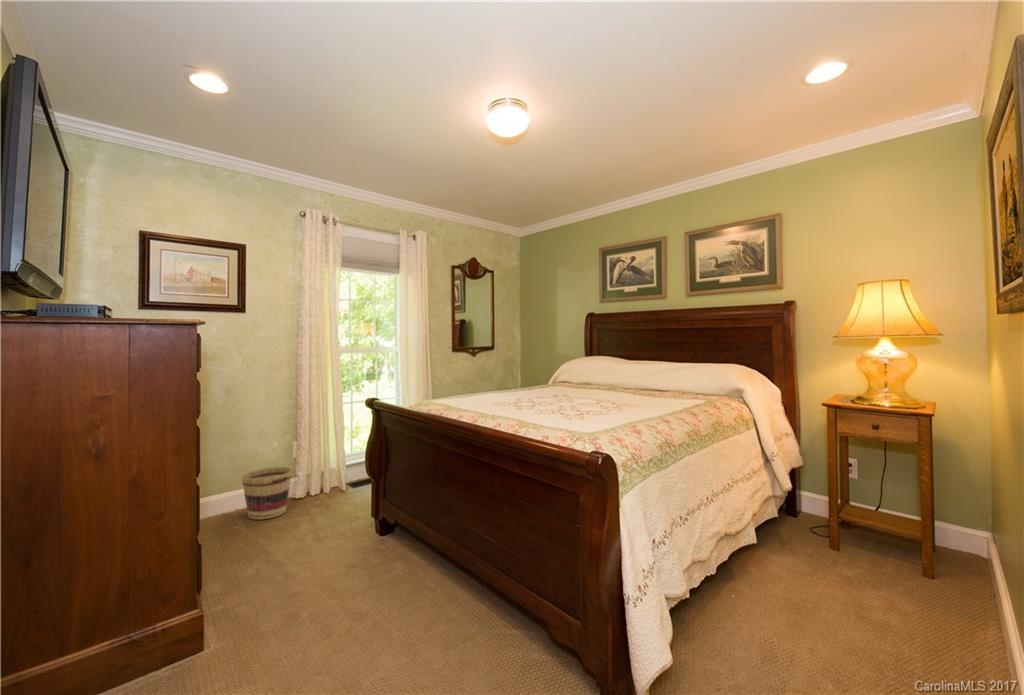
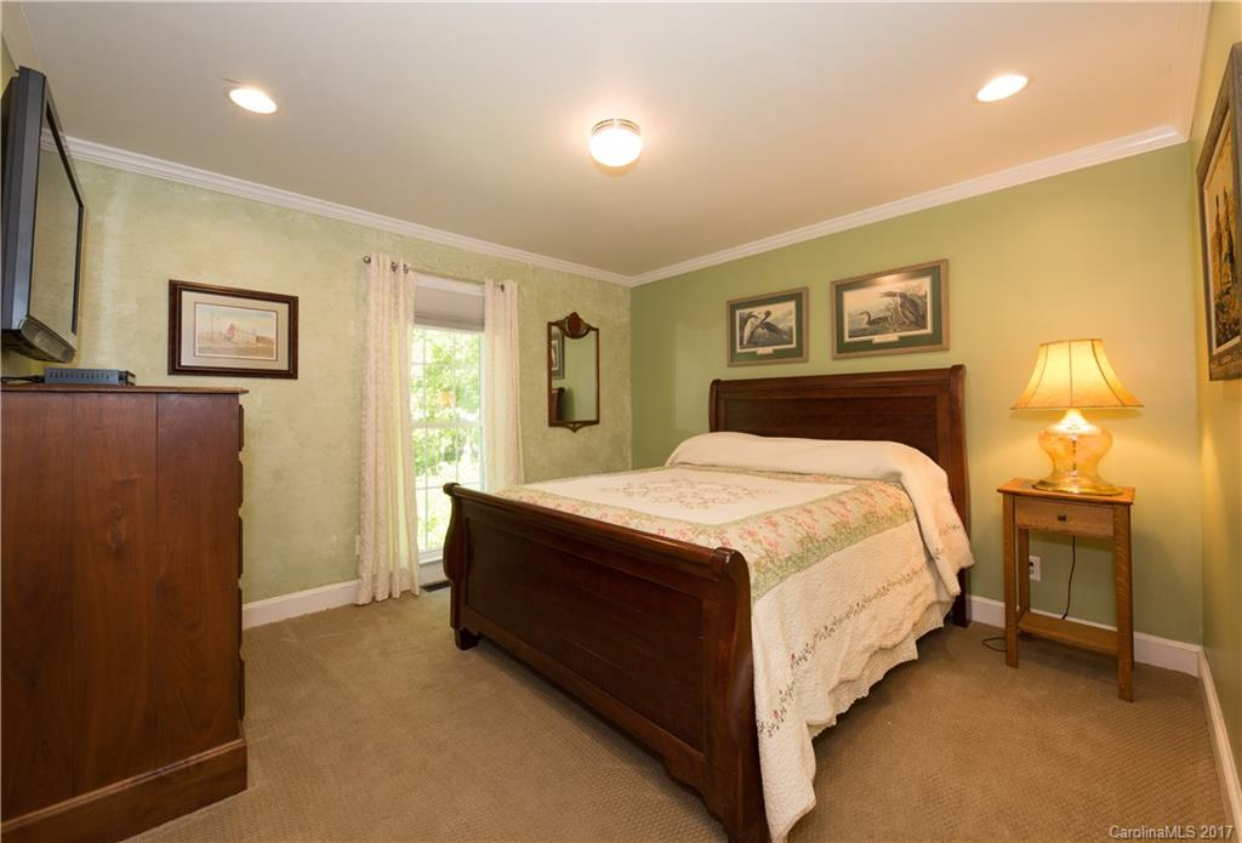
- basket (267, 492)
